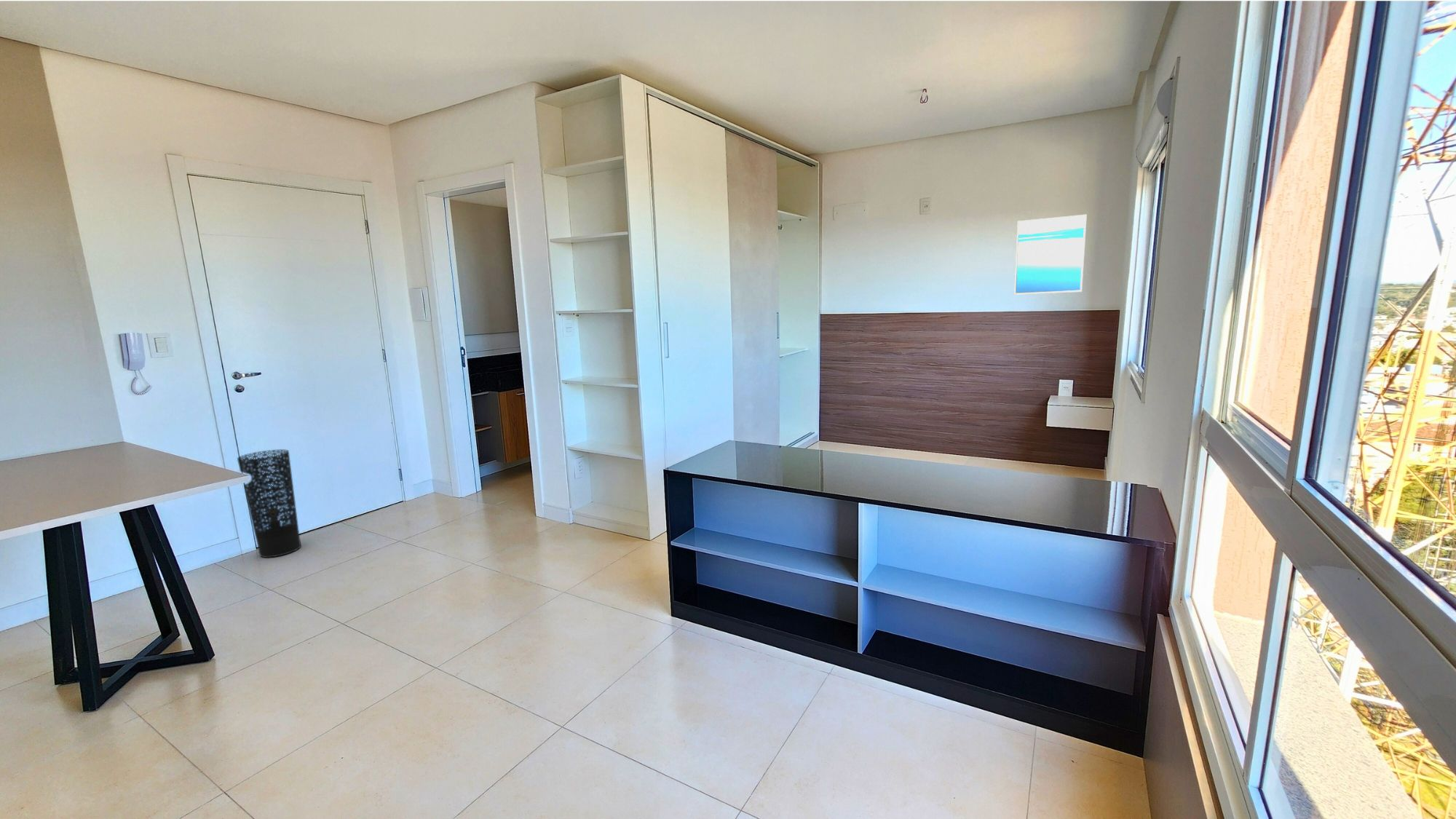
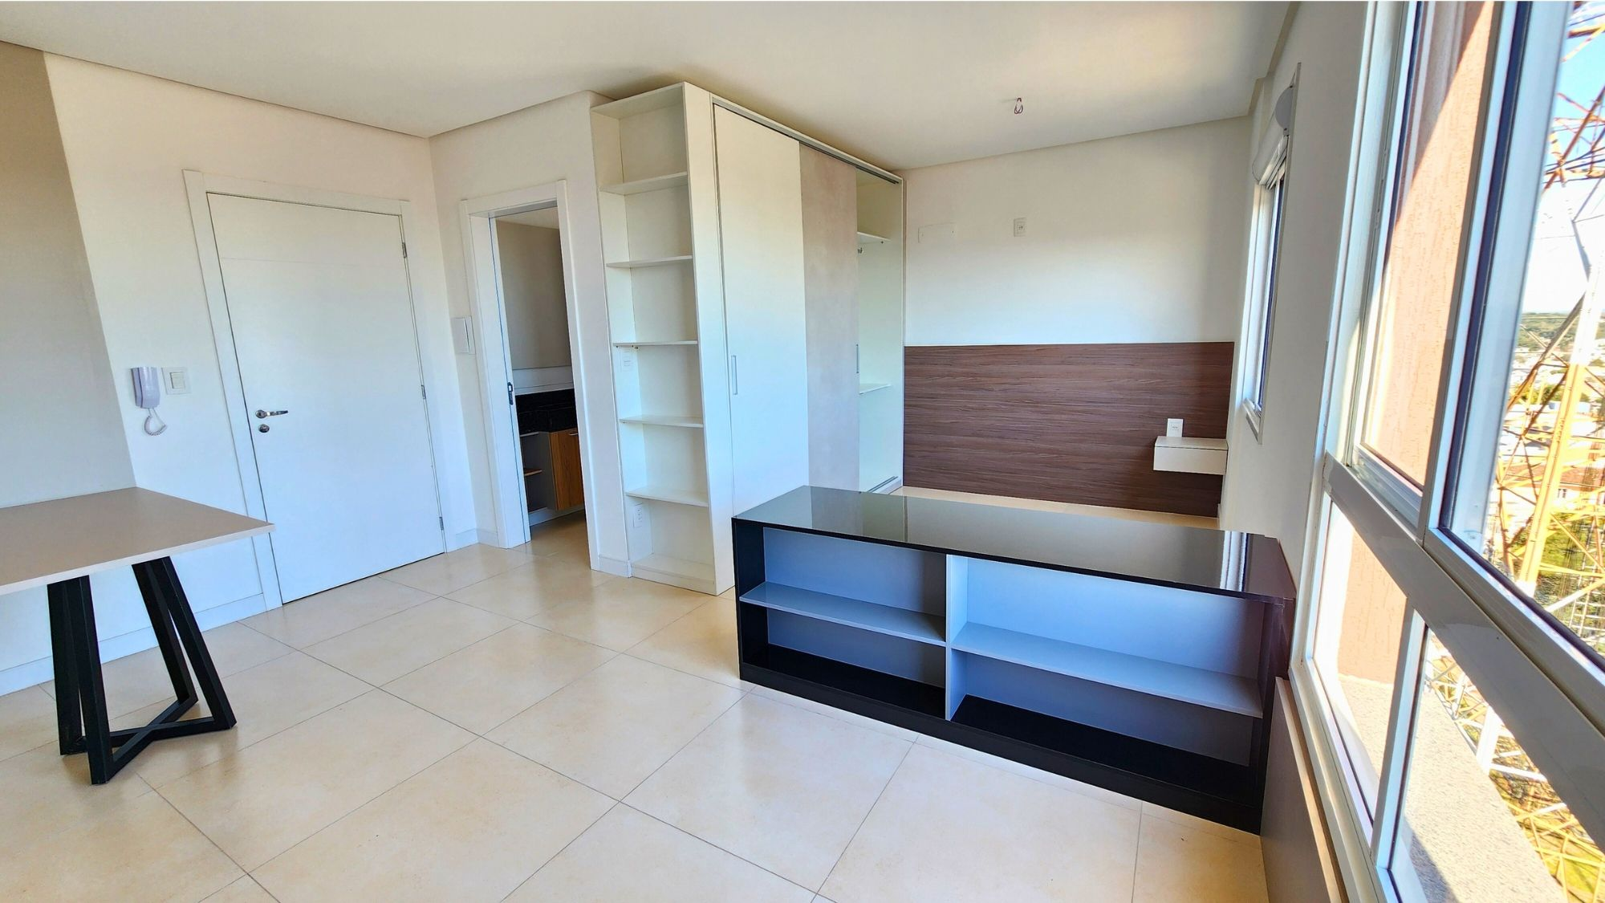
- wall art (1049, 256)
- umbrella stand (272, 503)
